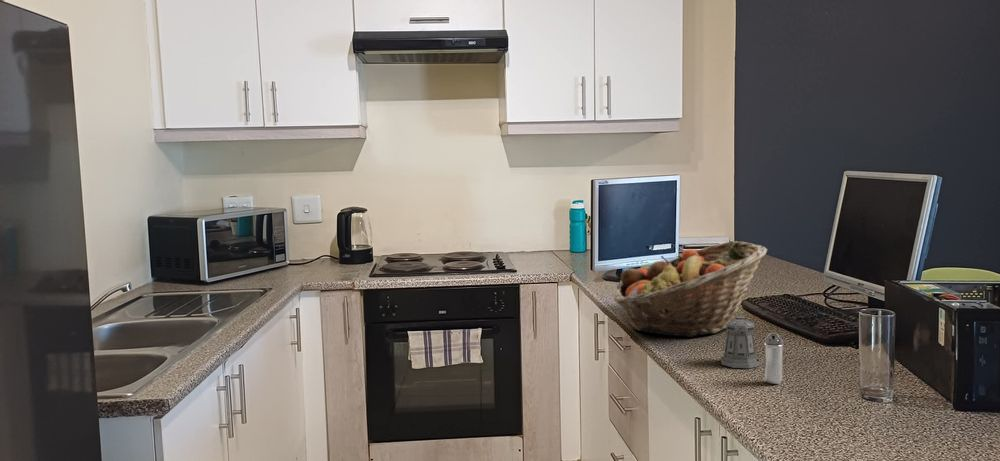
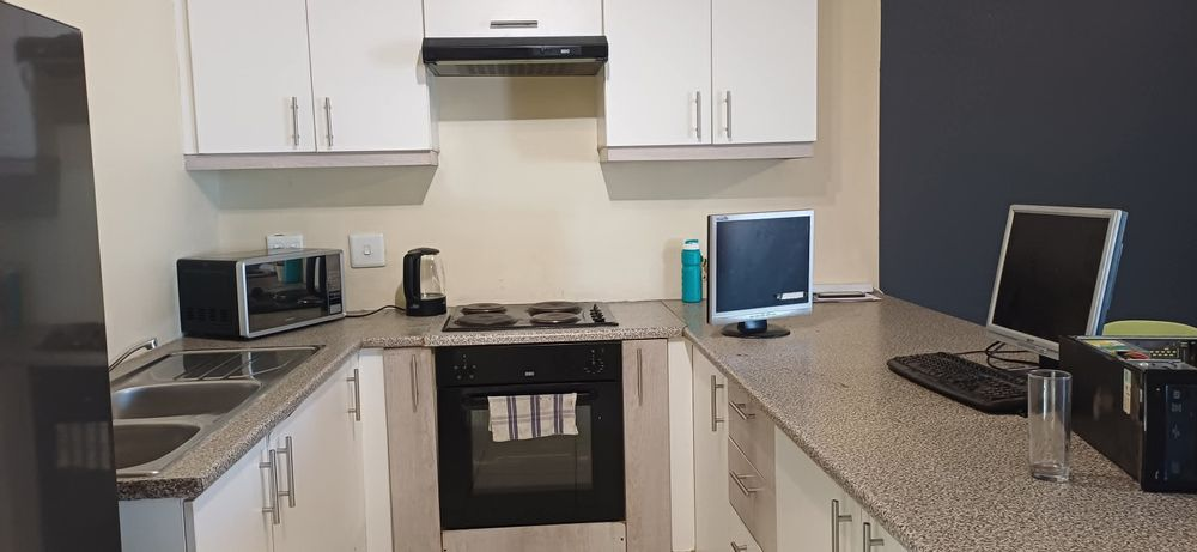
- pepper shaker (739, 341)
- shaker (773, 357)
- fruit basket (687, 284)
